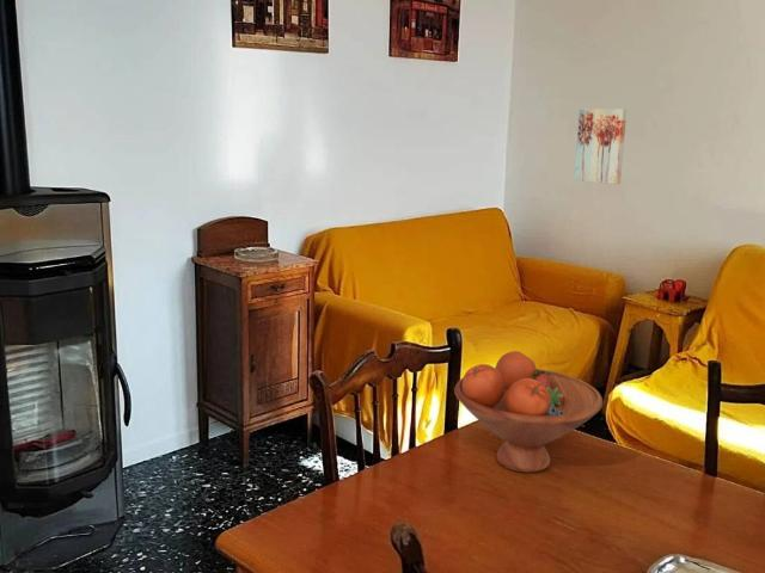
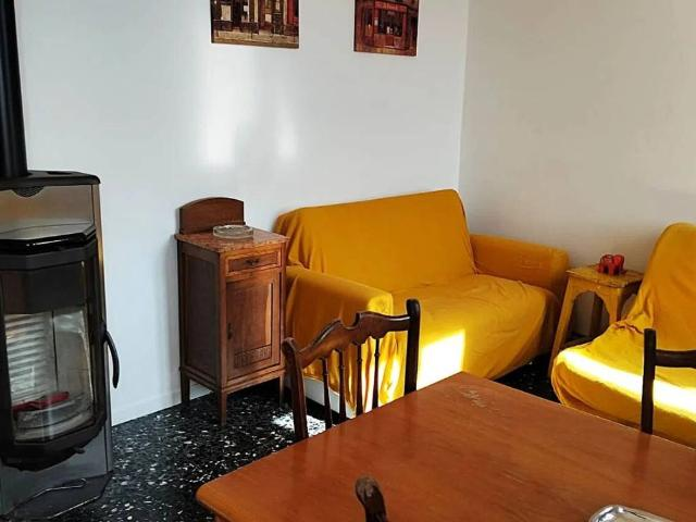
- wall art (599, 146)
- fruit bowl (526, 412)
